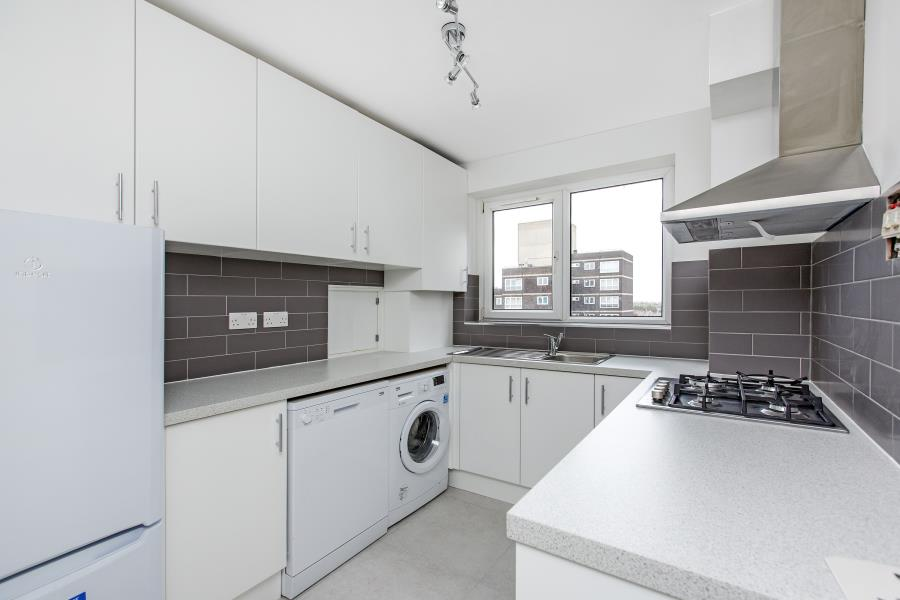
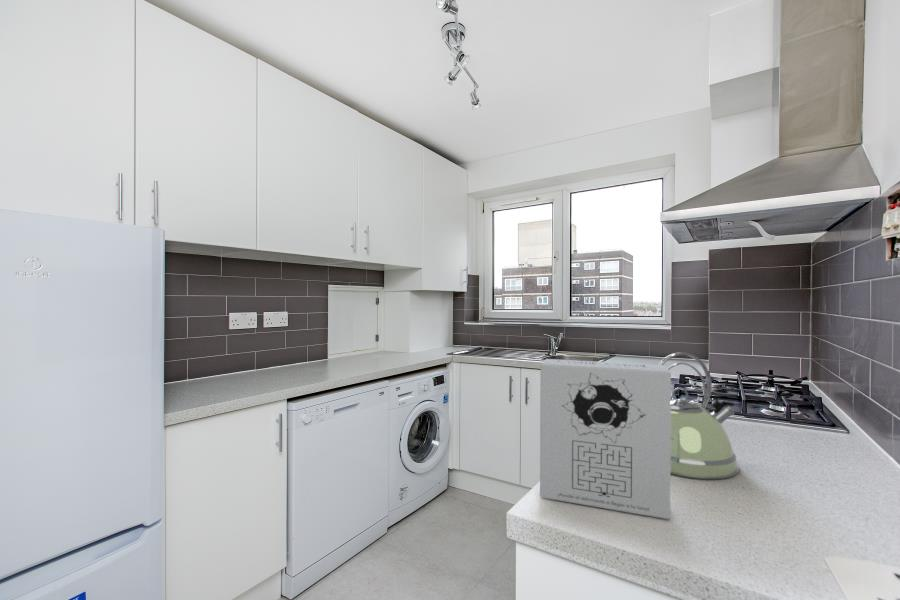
+ kettle (686, 405)
+ cereal box (601, 431)
